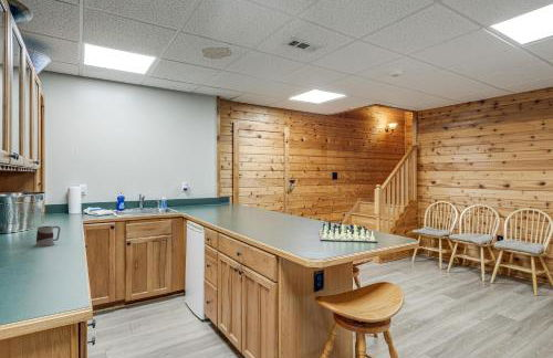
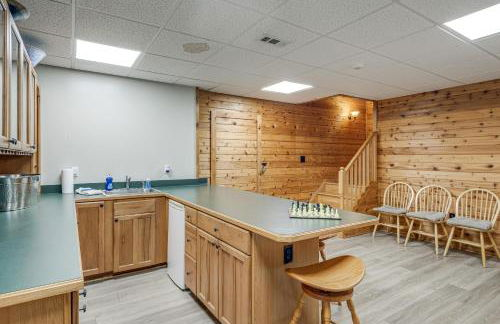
- mug (48, 235)
